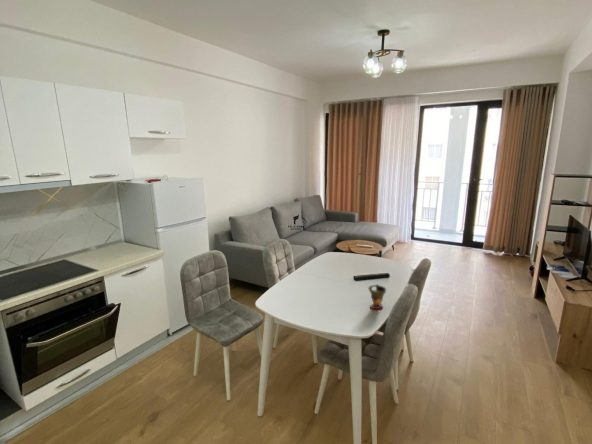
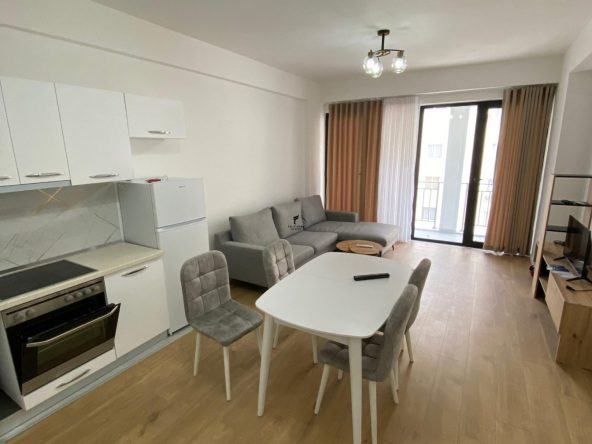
- cup (376, 297)
